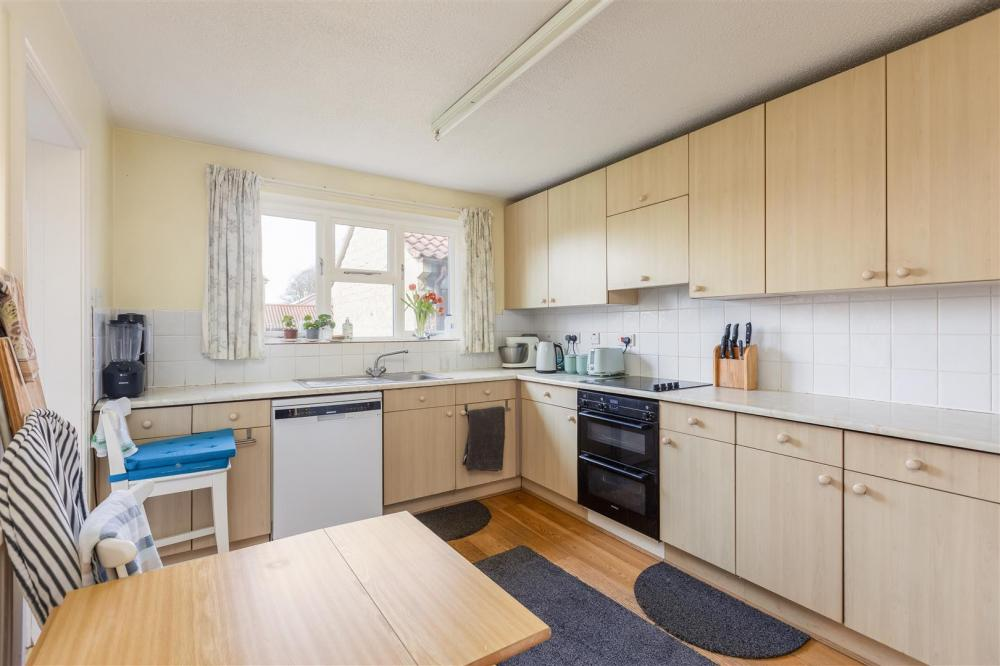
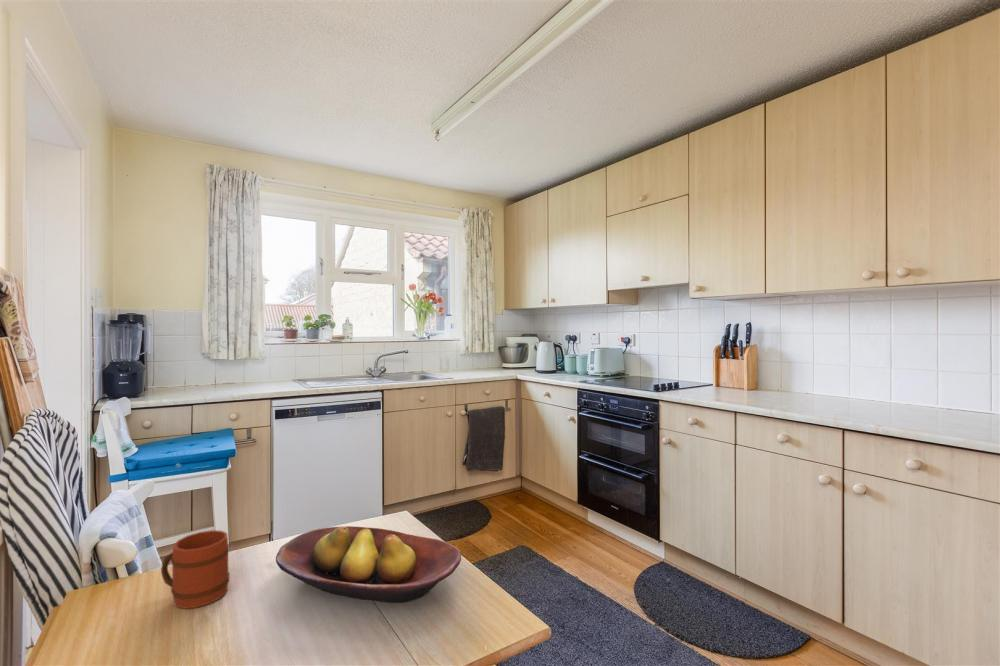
+ fruit bowl (368, 555)
+ mug (194, 567)
